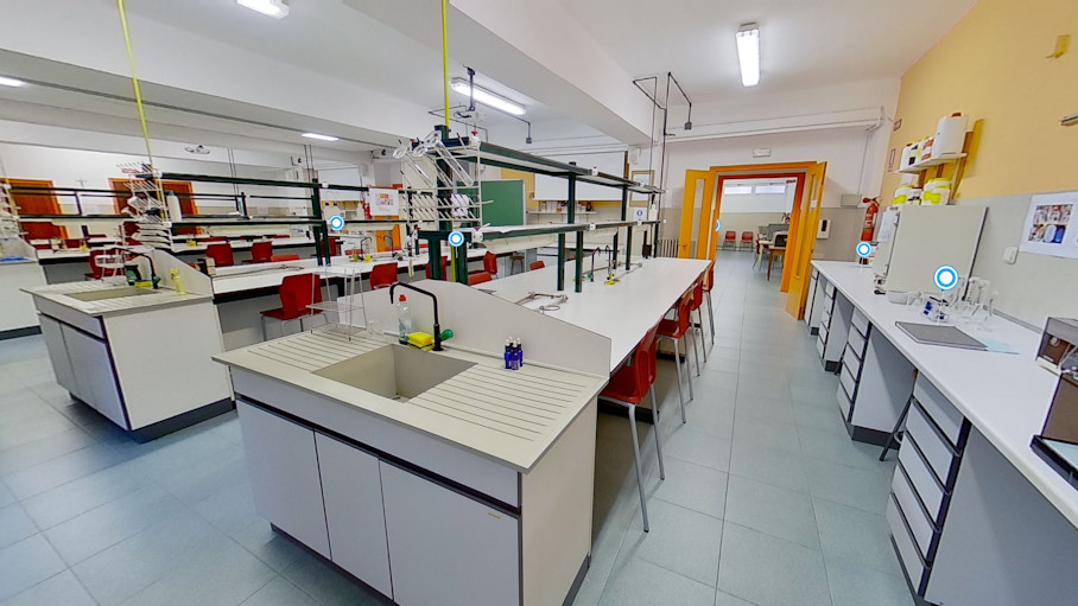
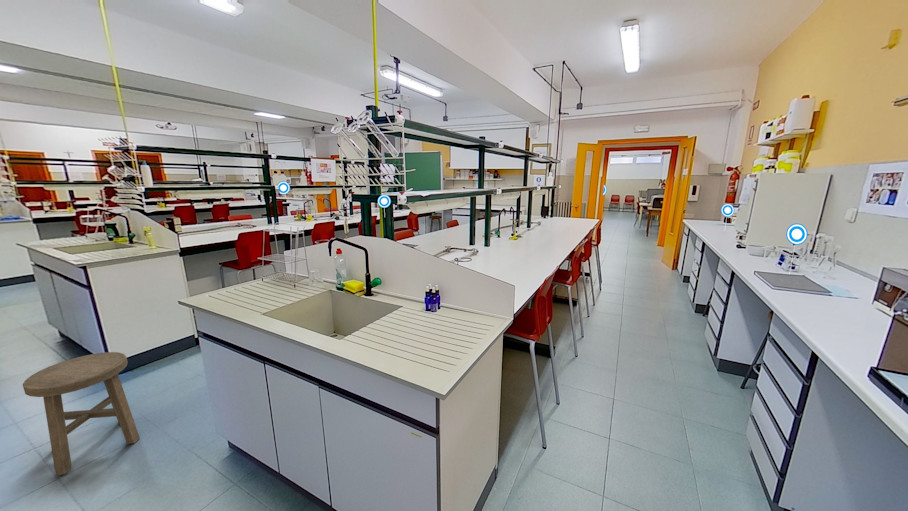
+ stool (88, 410)
